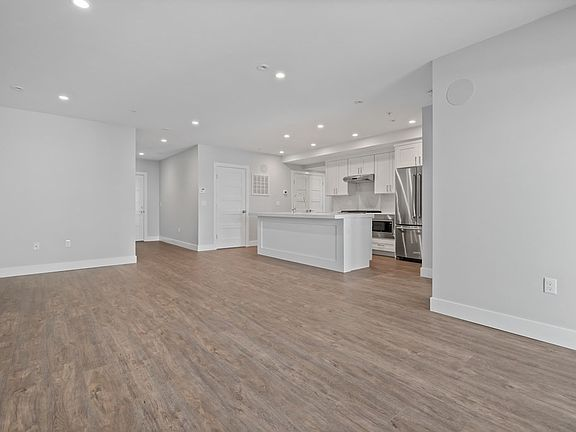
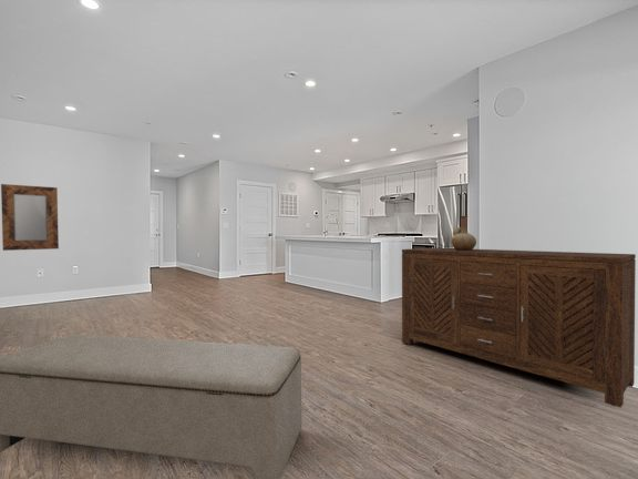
+ sideboard (498, 306)
+ bench (150, 395)
+ vase (462, 233)
+ home mirror (31, 217)
